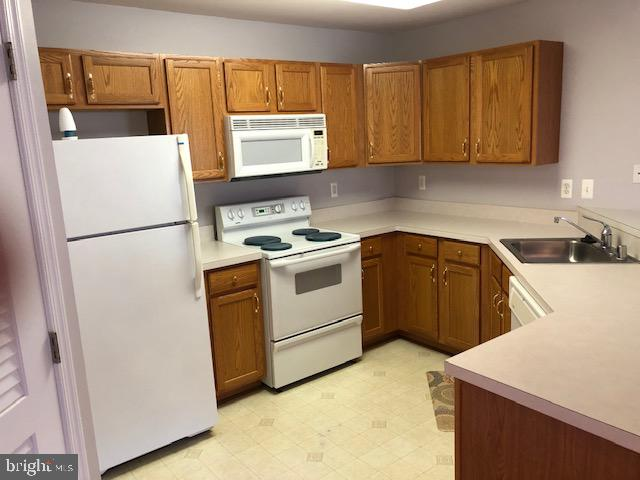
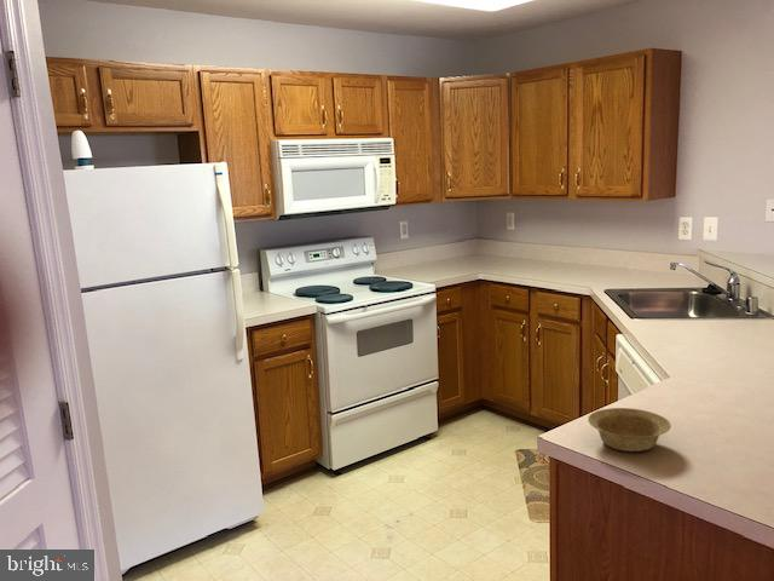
+ bowl (628, 432)
